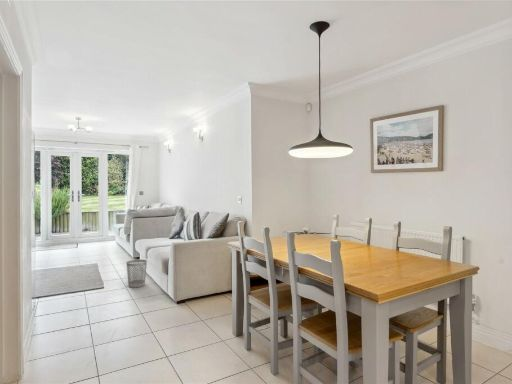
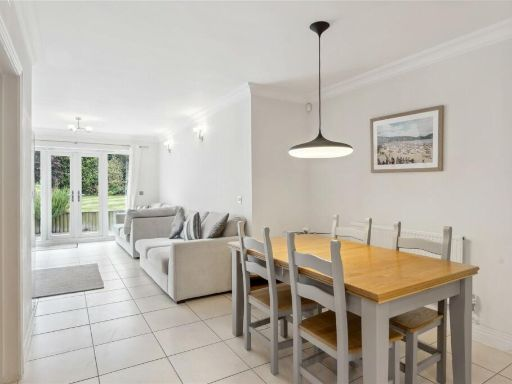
- wastebasket (137, 273)
